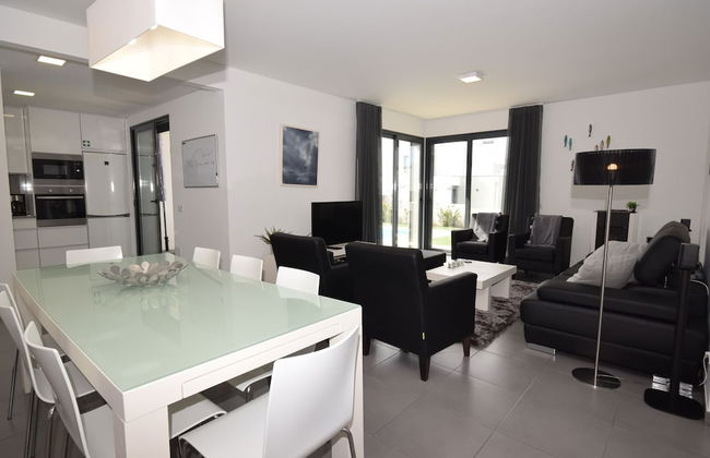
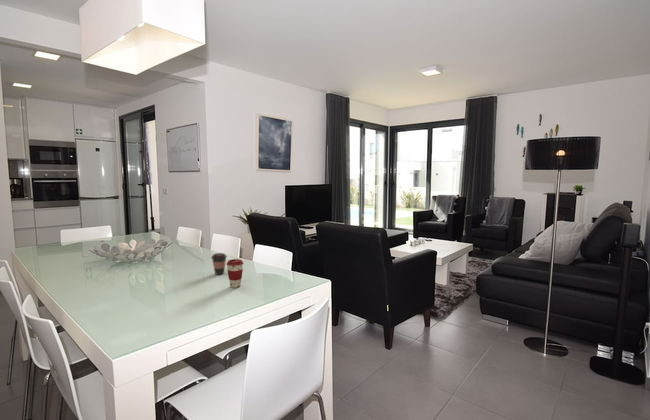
+ coffee cup (219, 263)
+ coffee cup (235, 273)
